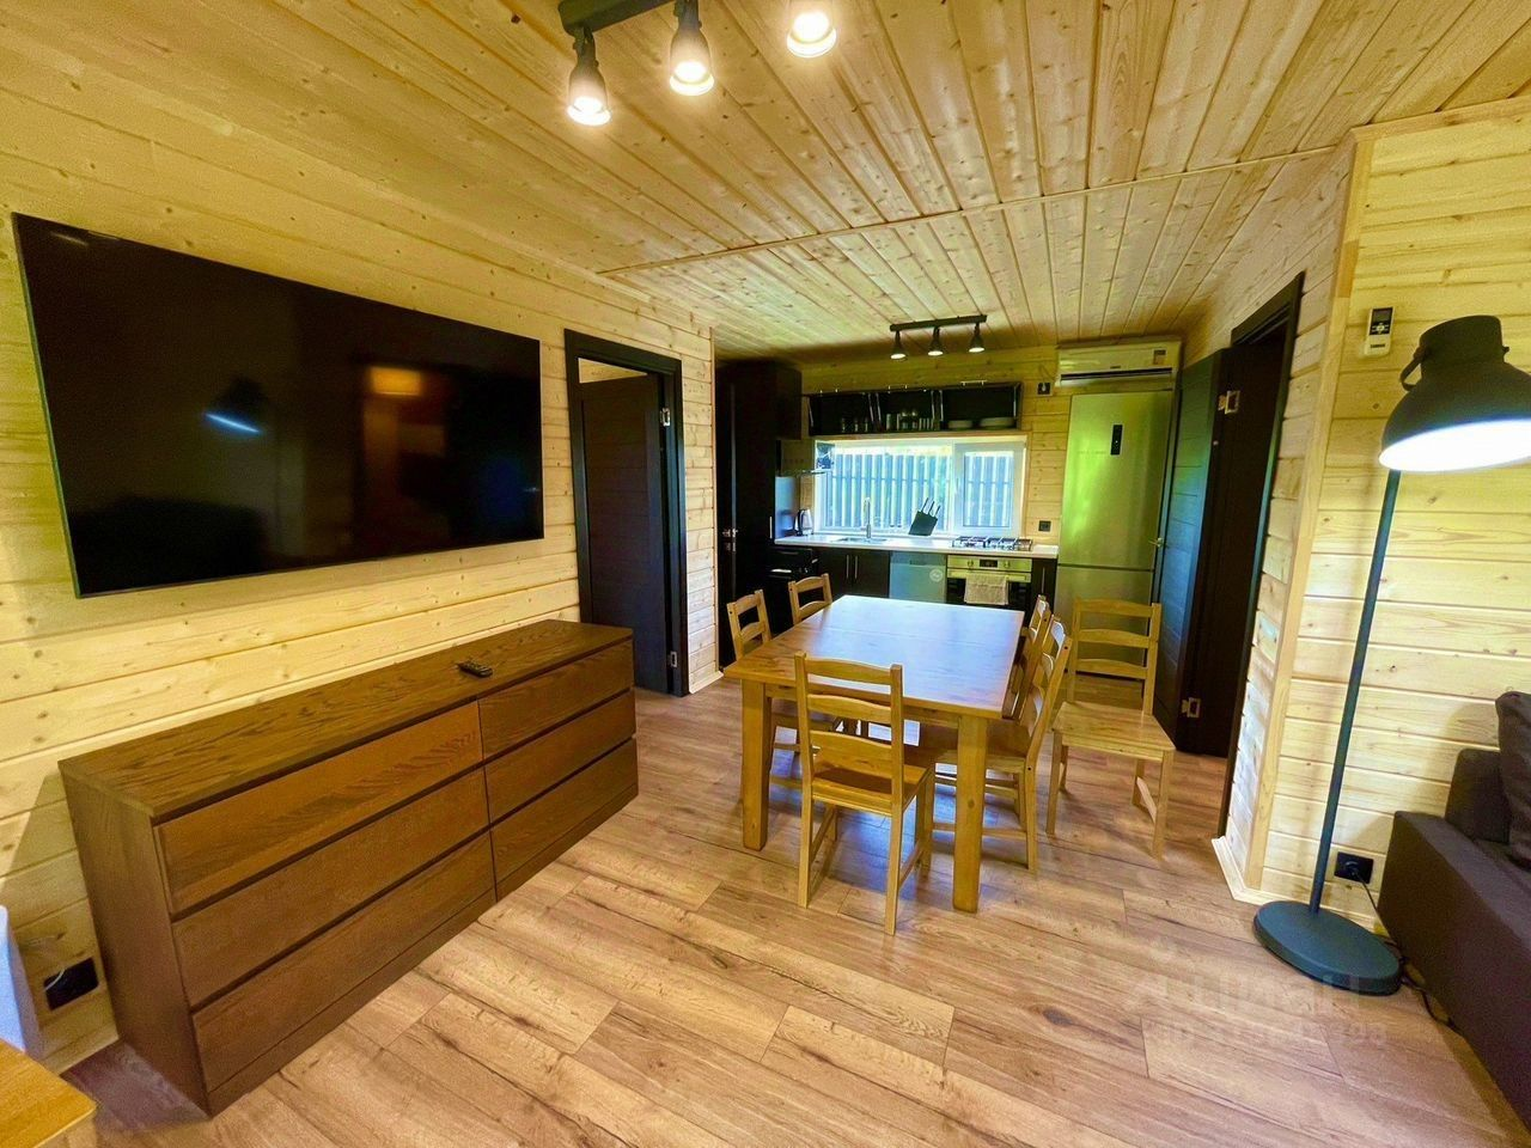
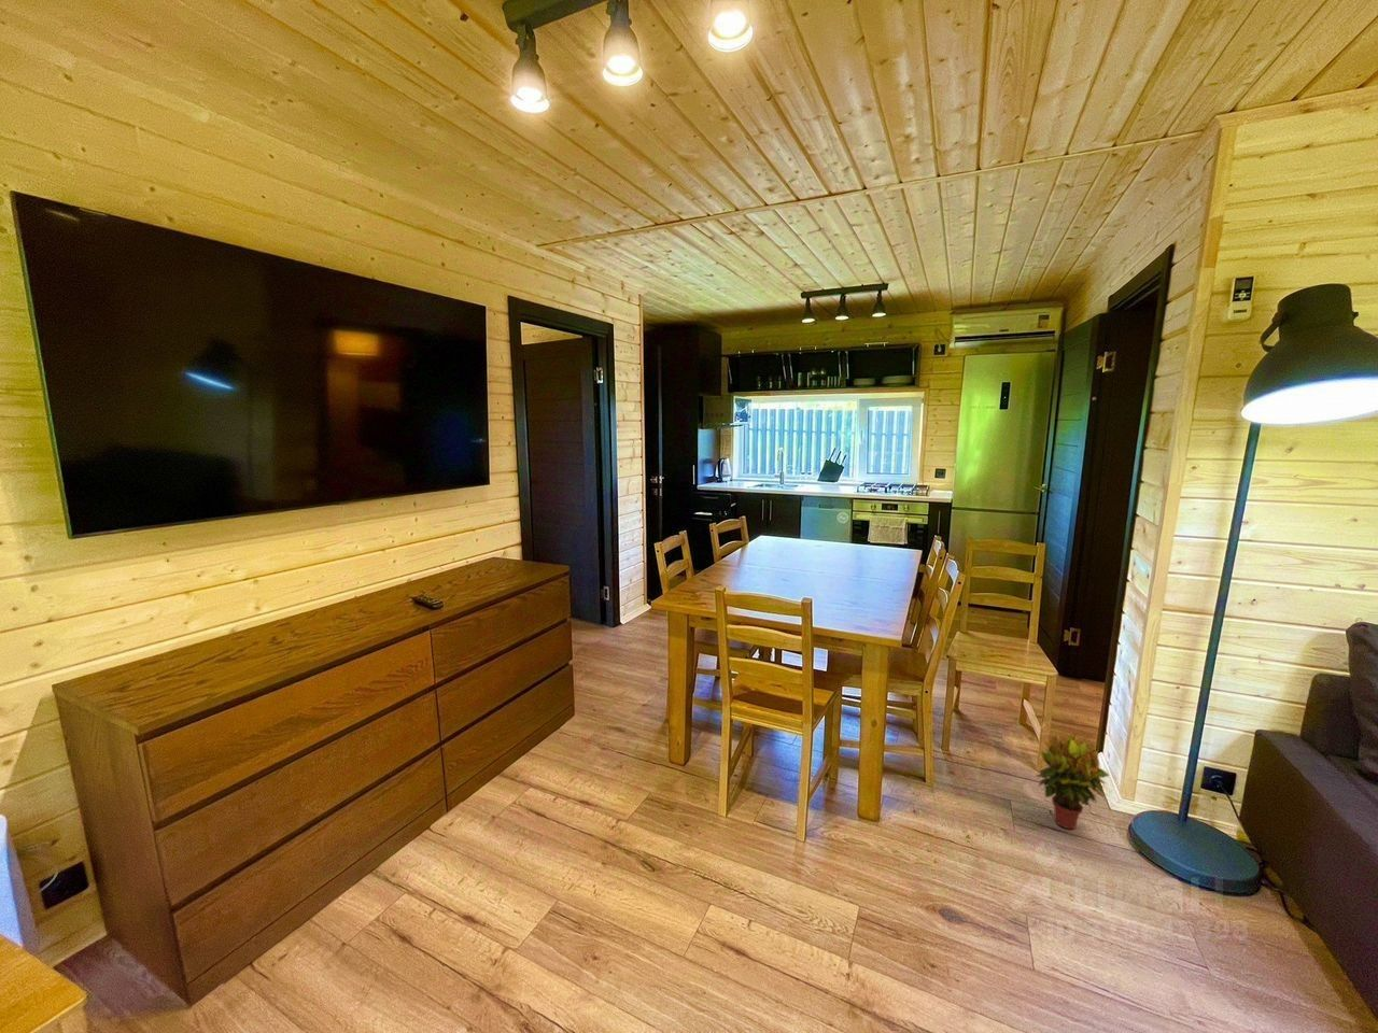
+ potted plant (1071, 781)
